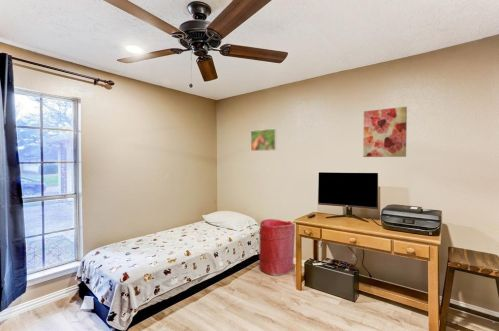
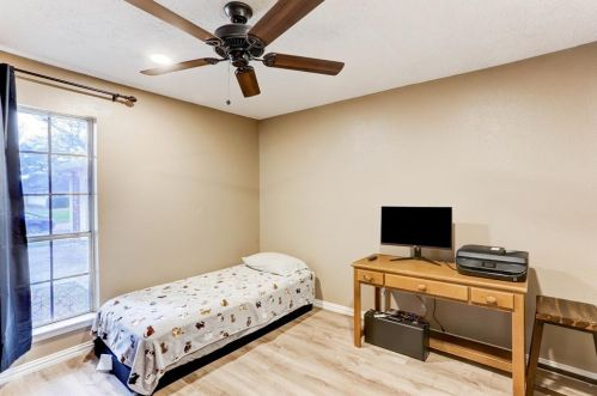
- laundry hamper (277, 244)
- wall art (384, 133)
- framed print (263, 140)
